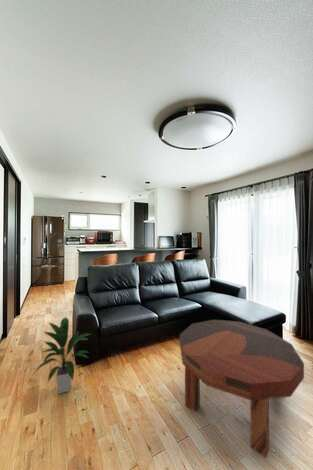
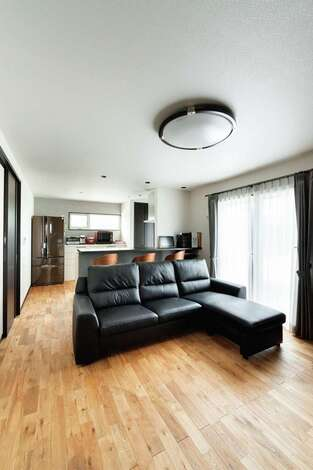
- coffee table (234, 371)
- indoor plant (62, 353)
